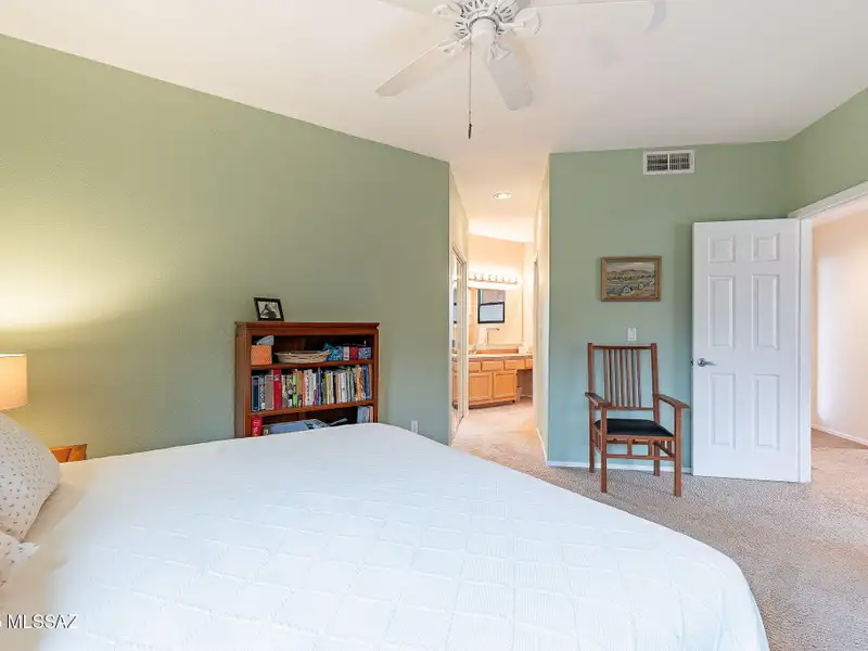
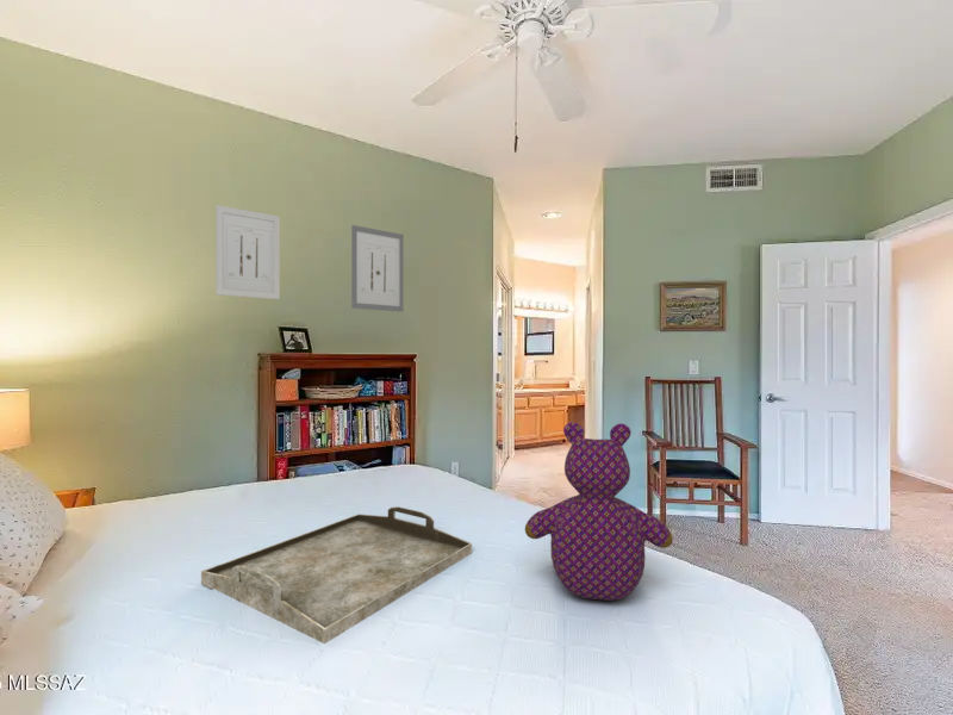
+ wall art (378, 269)
+ serving tray (345, 551)
+ teddy bear (594, 502)
+ wall art (249, 254)
